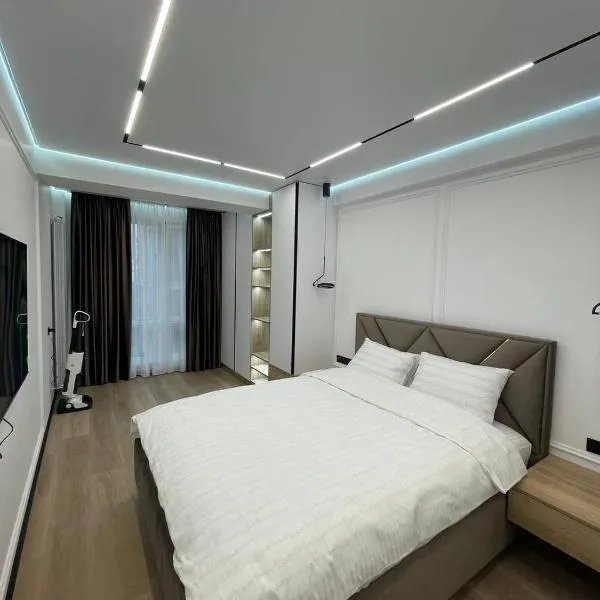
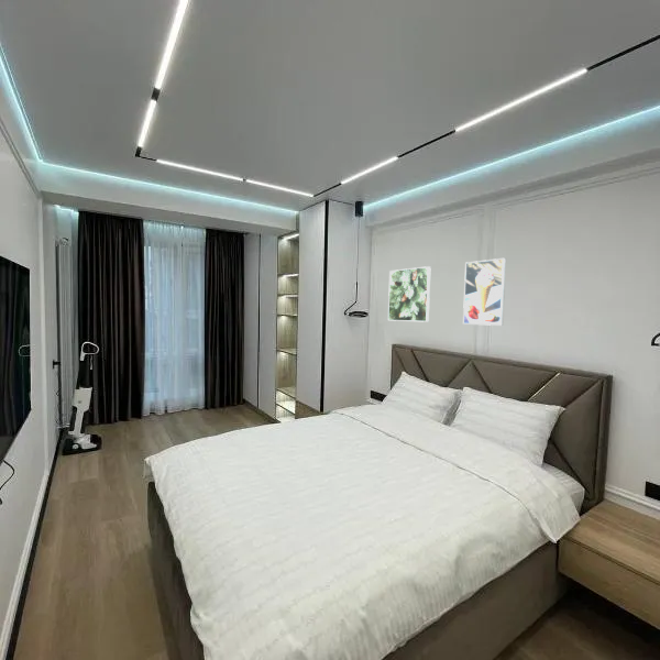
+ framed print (483, 293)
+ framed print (408, 295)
